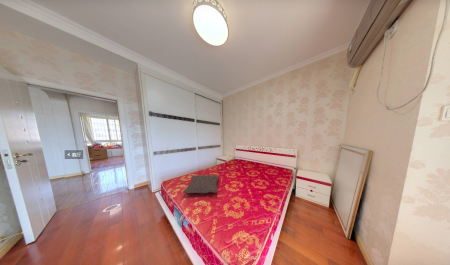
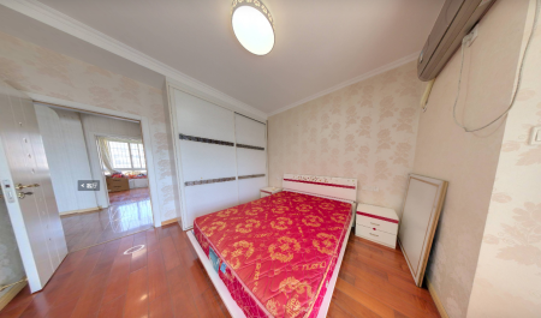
- pillow (203, 182)
